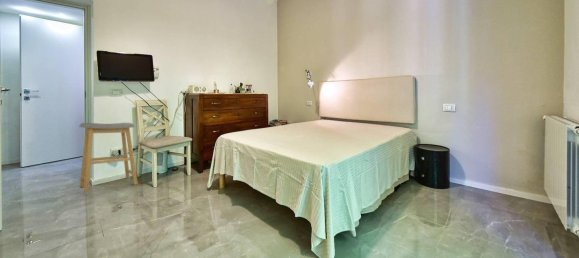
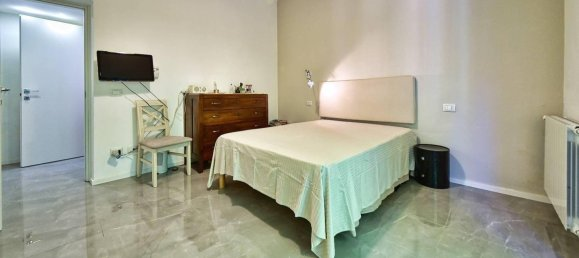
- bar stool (108, 157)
